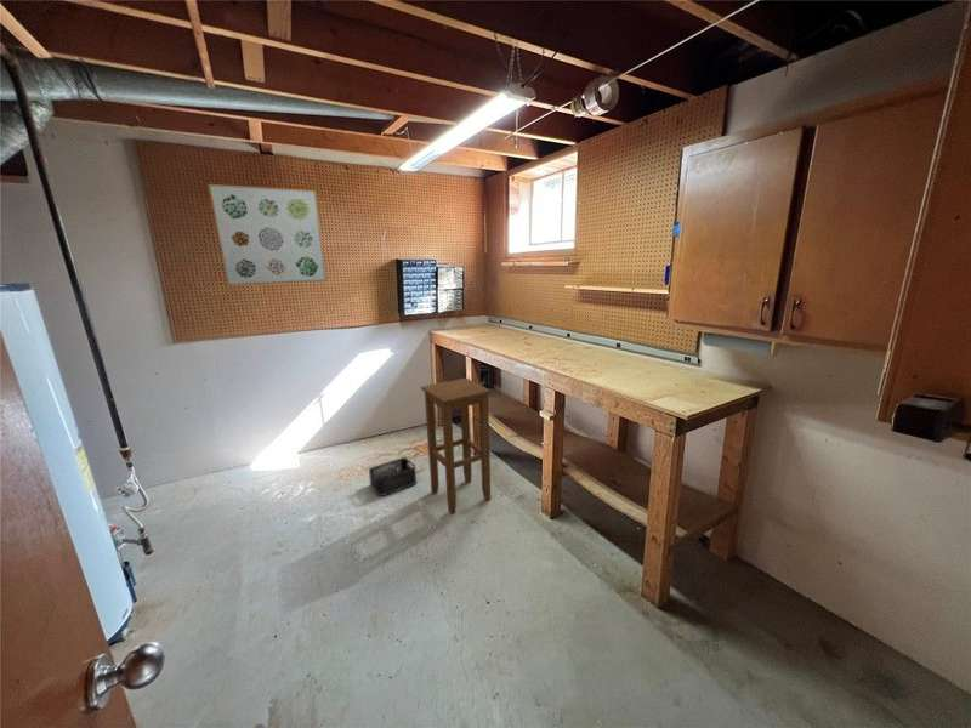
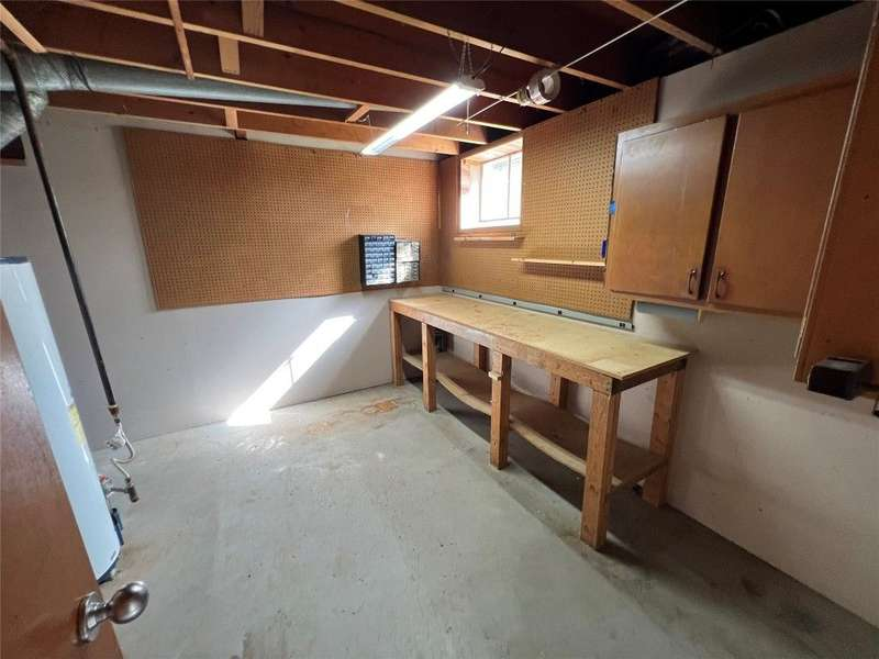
- stool (458, 444)
- wall art (272, 237)
- storage bin (392, 476)
